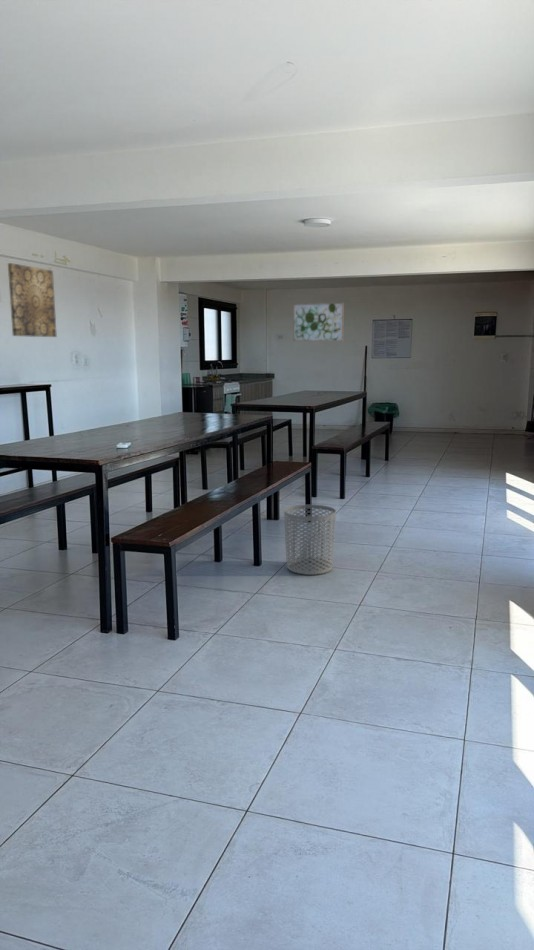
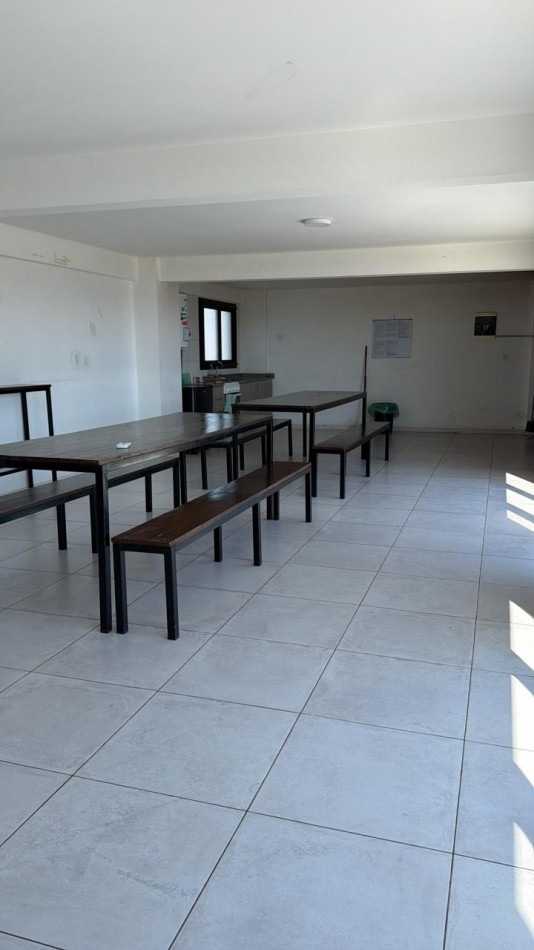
- waste bin (309, 539)
- wall art (317, 322)
- wall art (33, 302)
